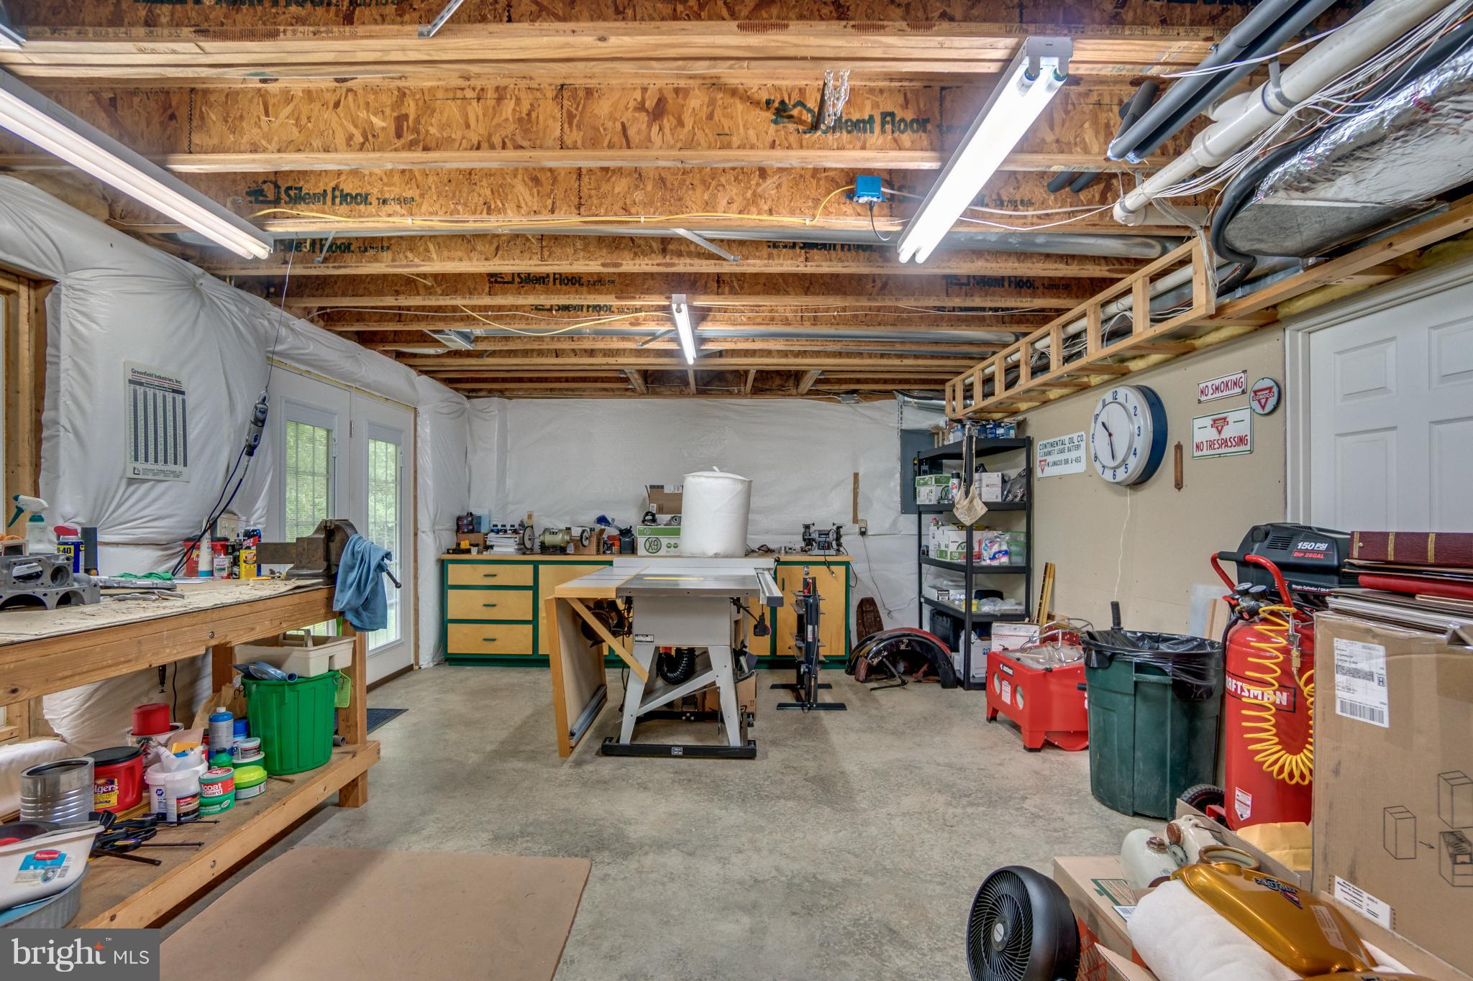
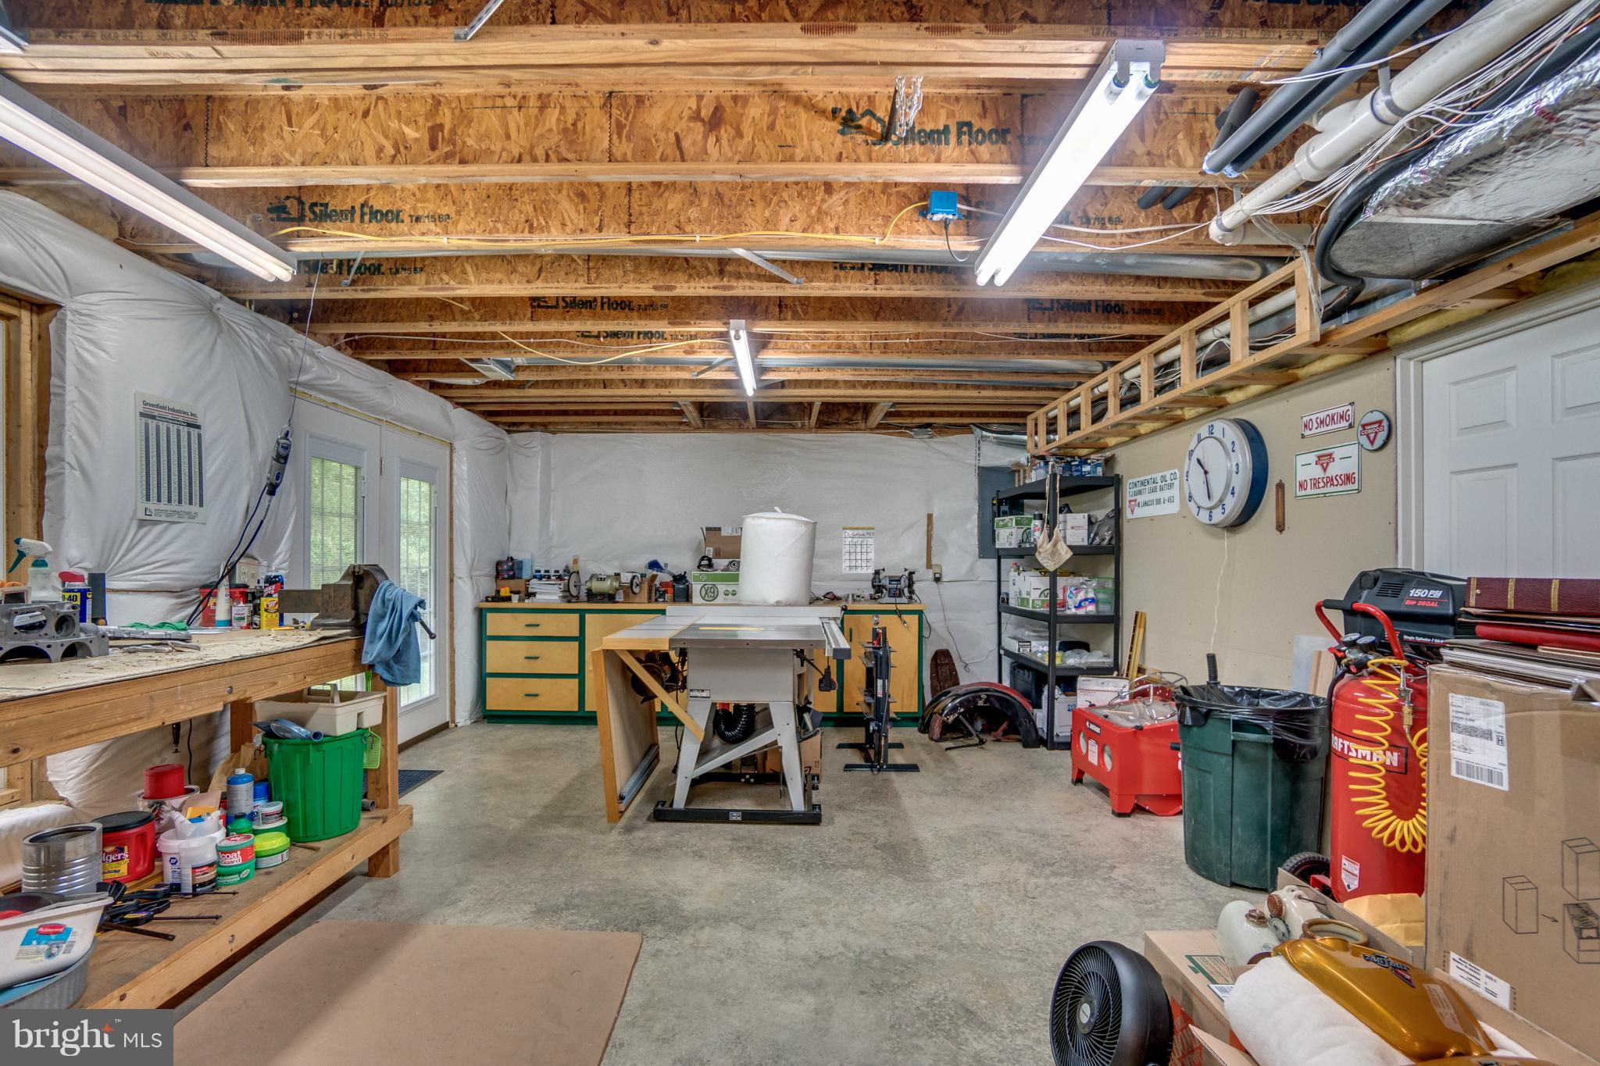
+ calendar (858, 545)
